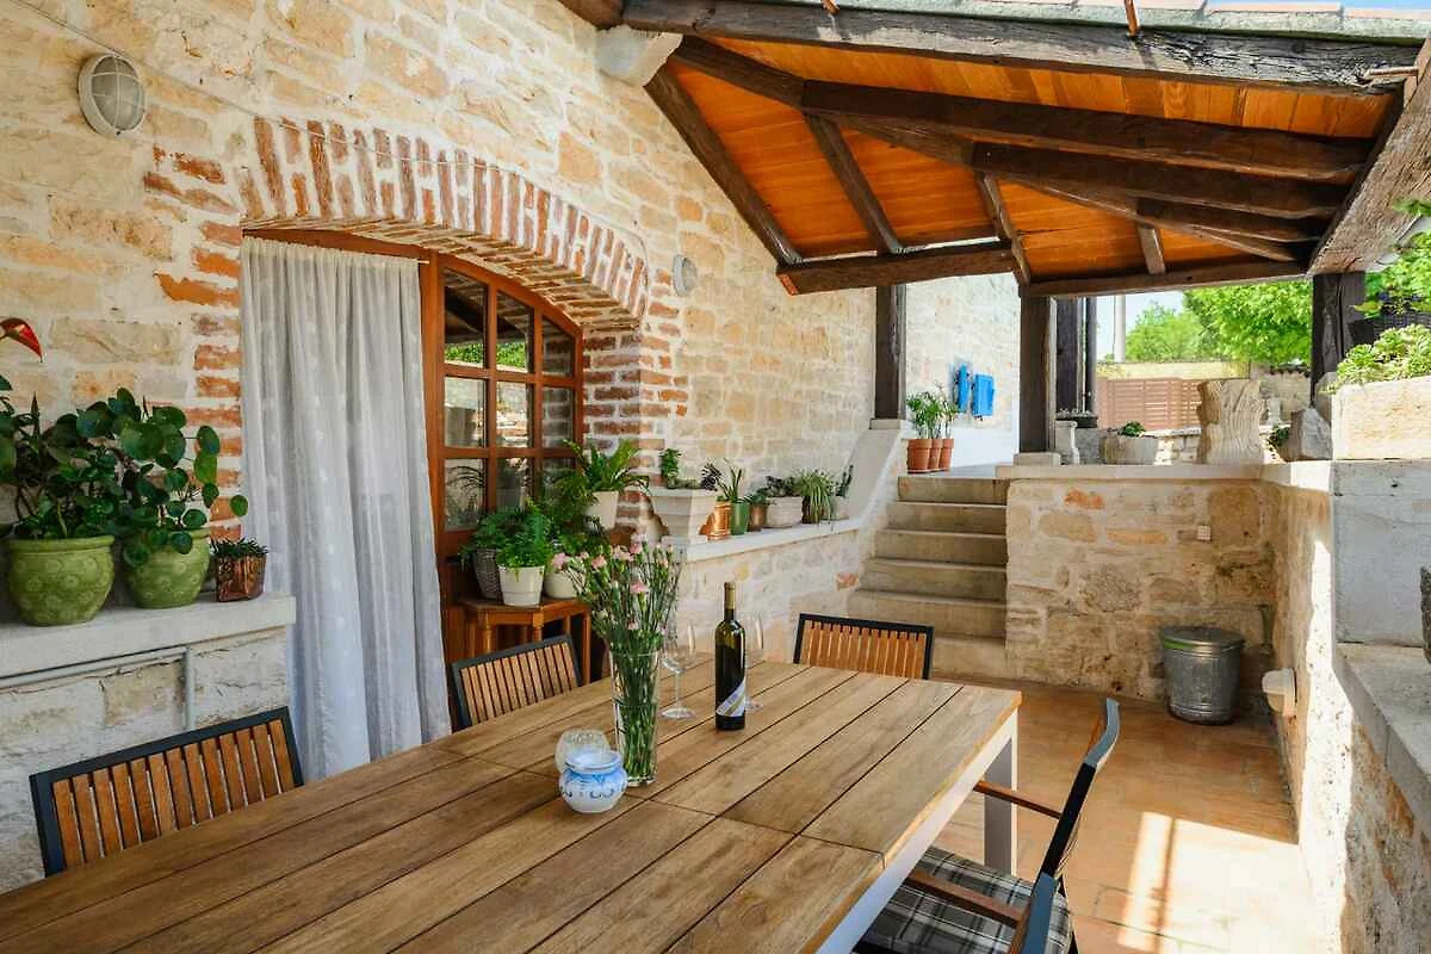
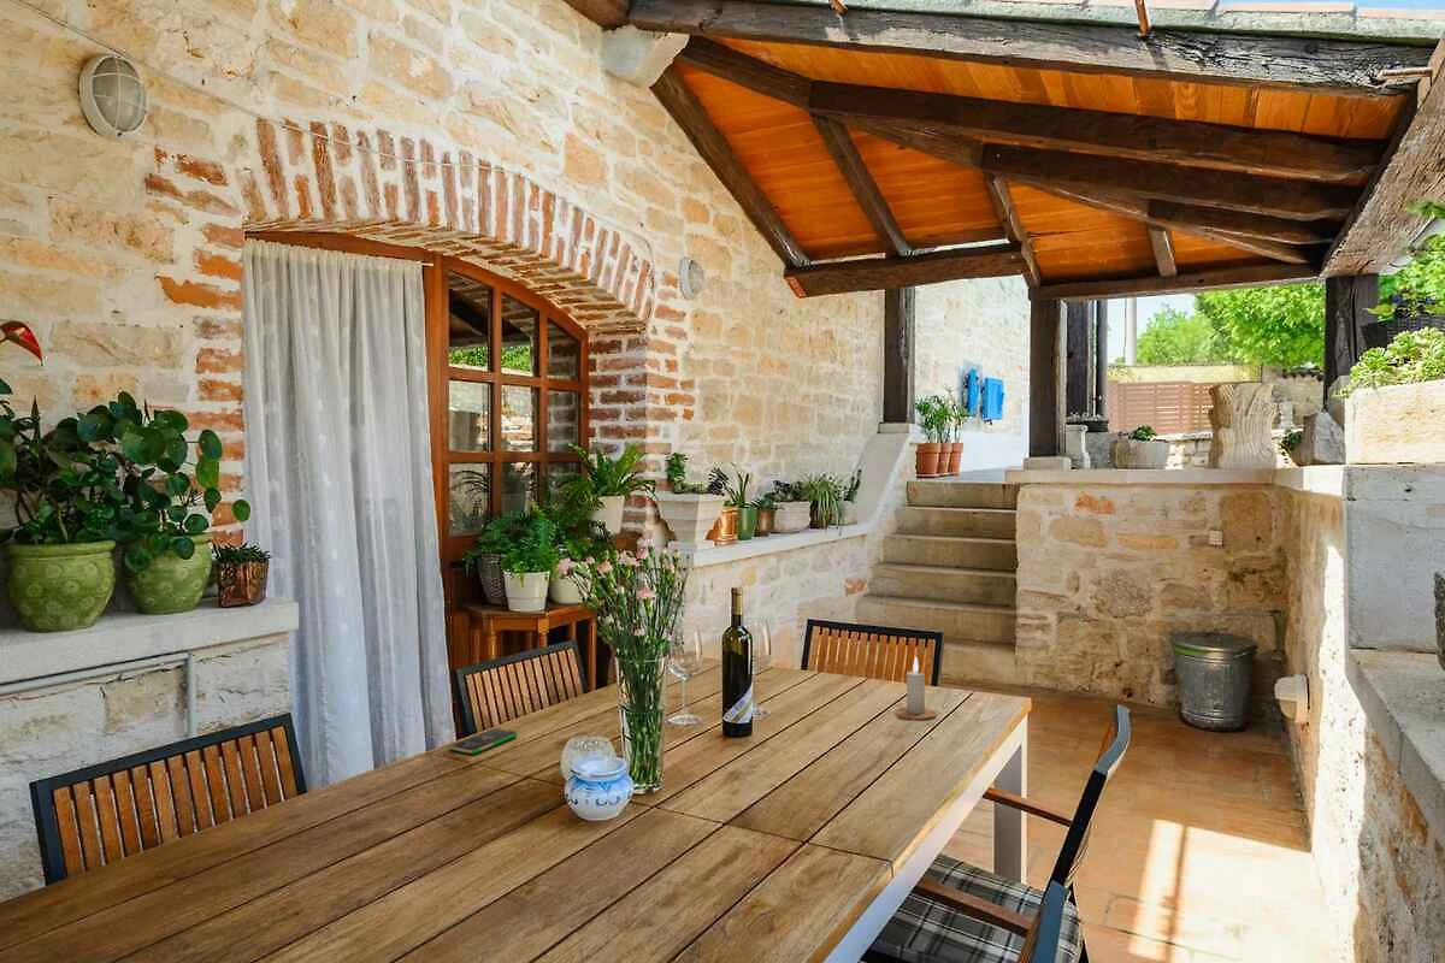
+ candle (915, 684)
+ smartphone (484, 740)
